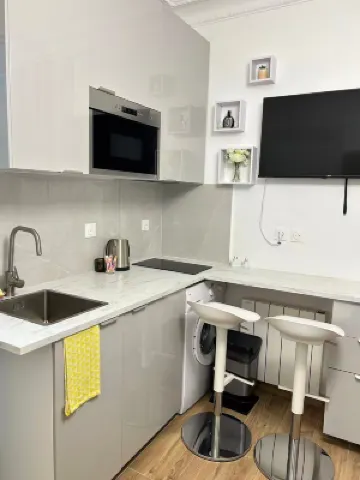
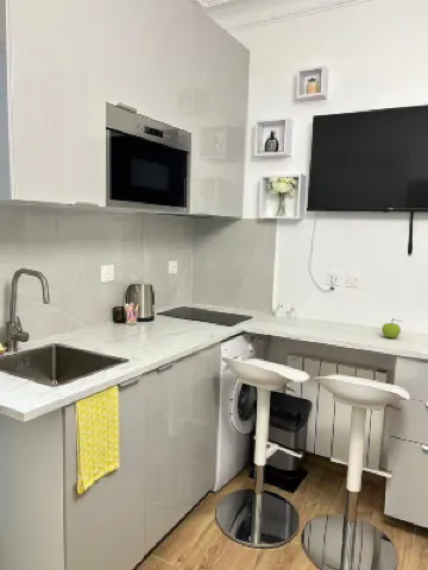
+ fruit (394, 328)
